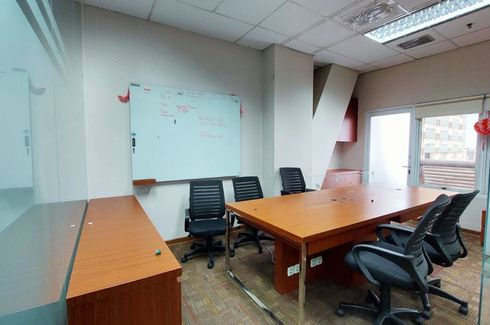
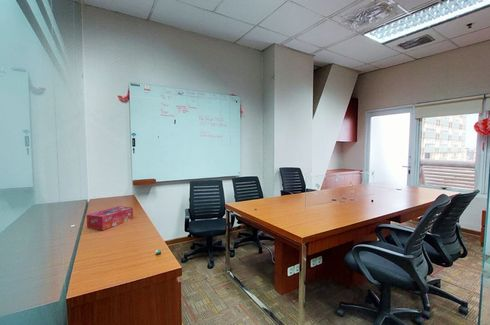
+ tissue box (111, 217)
